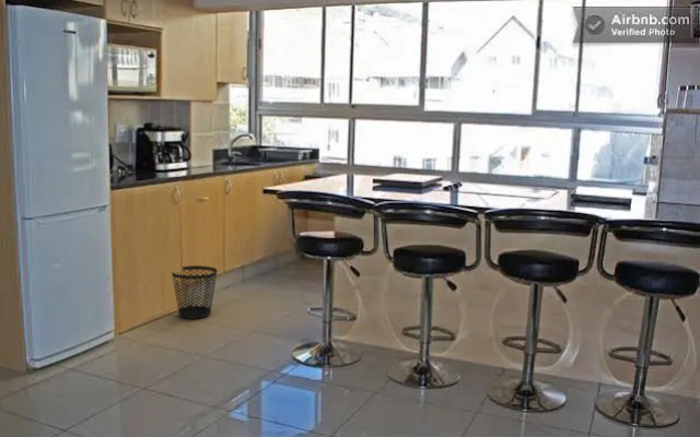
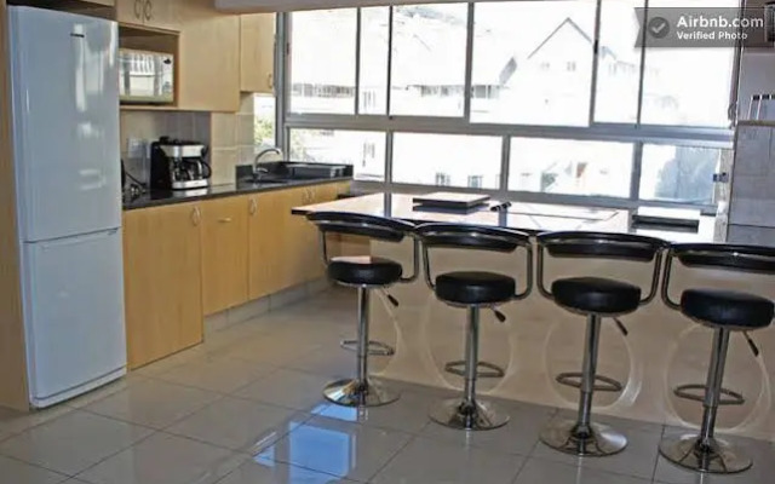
- wastebasket (195, 292)
